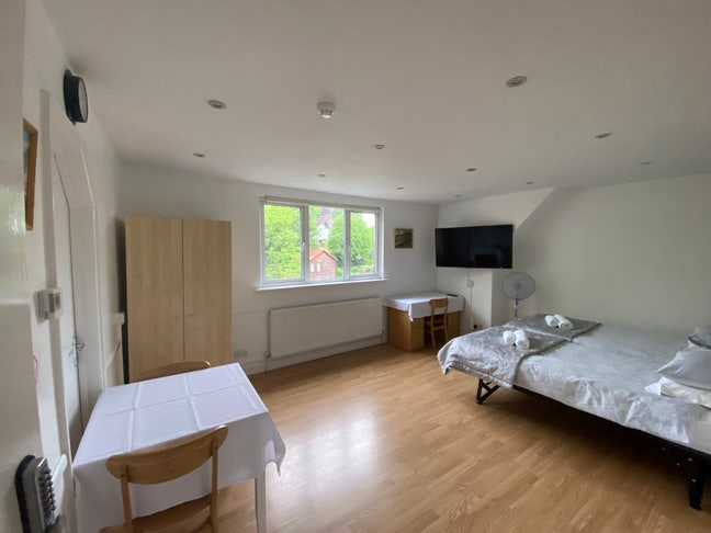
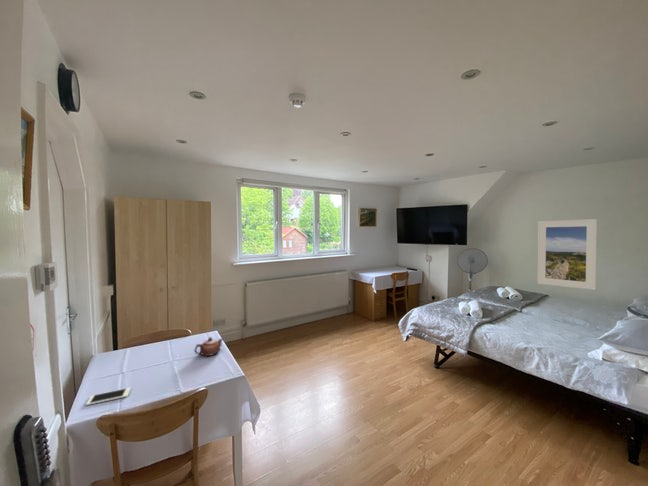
+ cell phone (109, 396)
+ teapot (209, 345)
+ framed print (565, 253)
